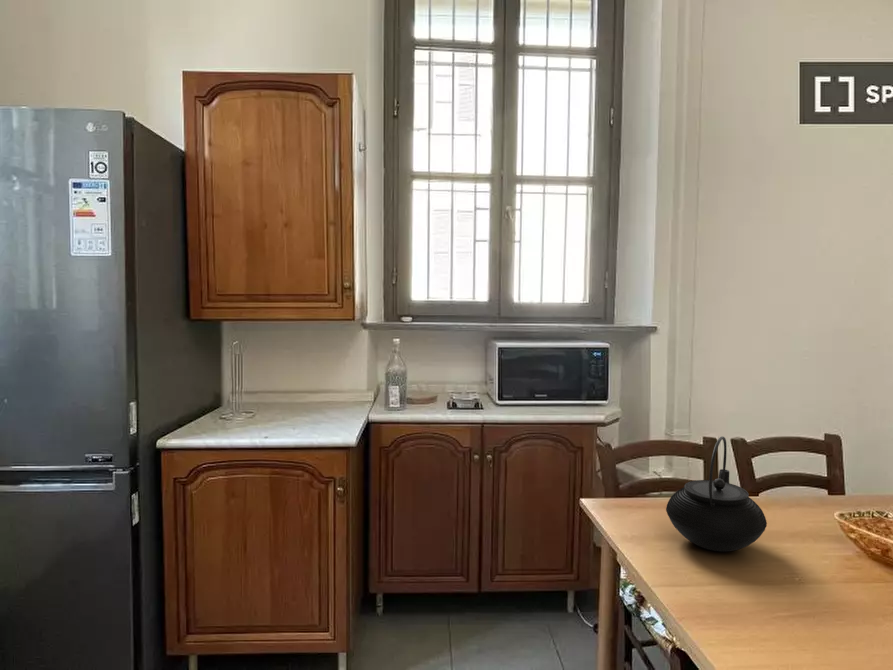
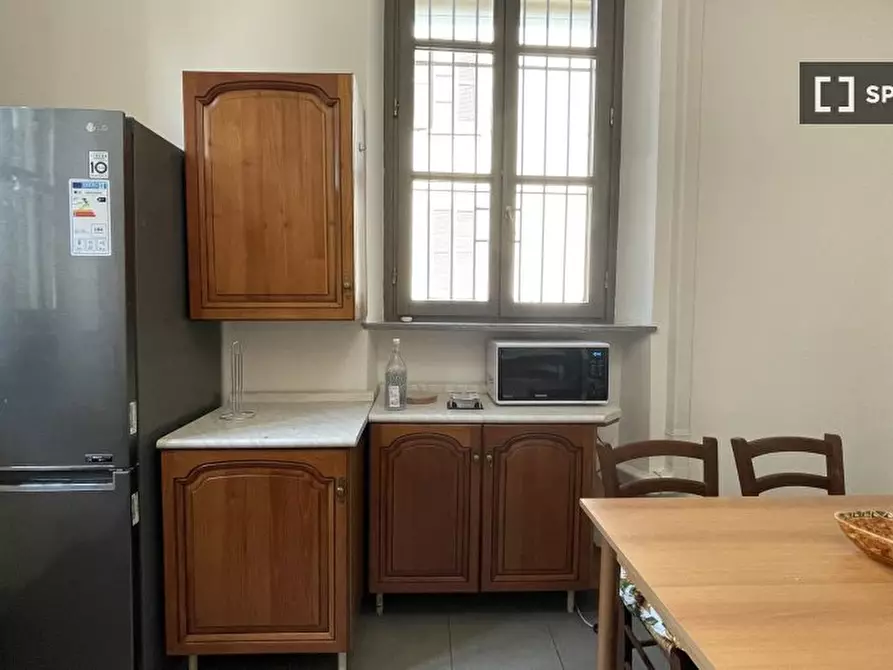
- teapot (715, 488)
